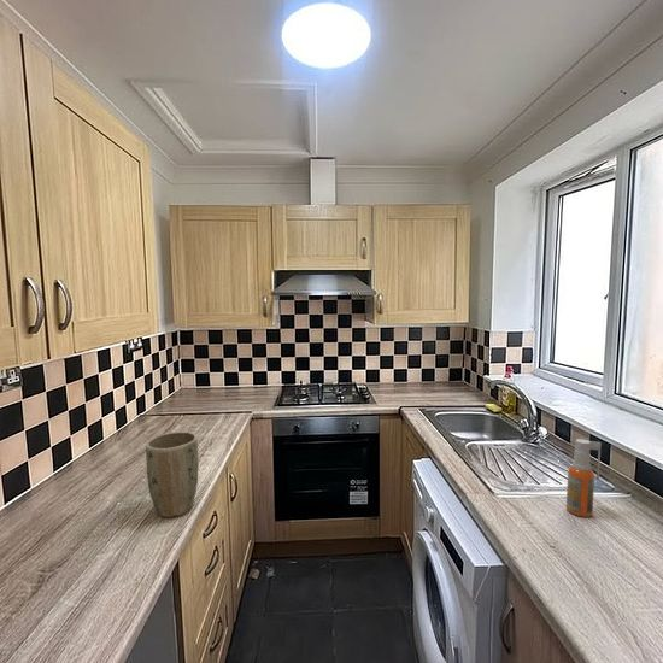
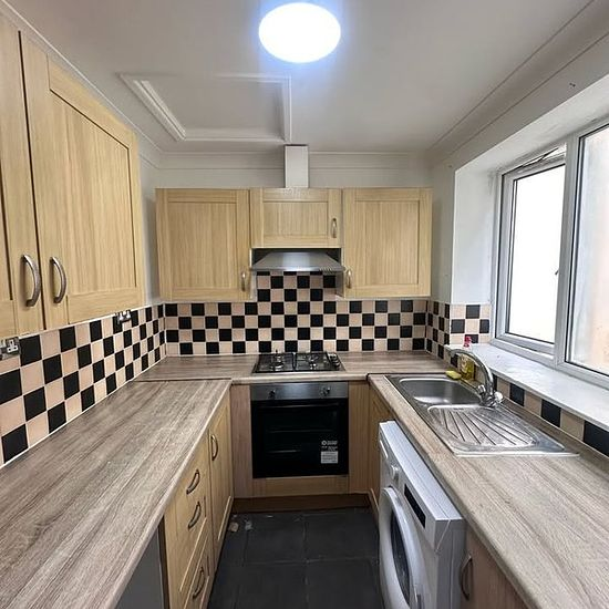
- spray bottle (583, 476)
- plant pot (174, 474)
